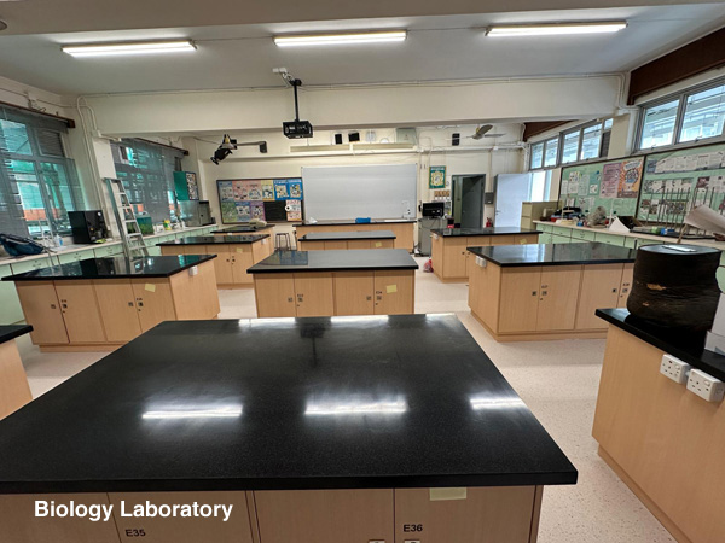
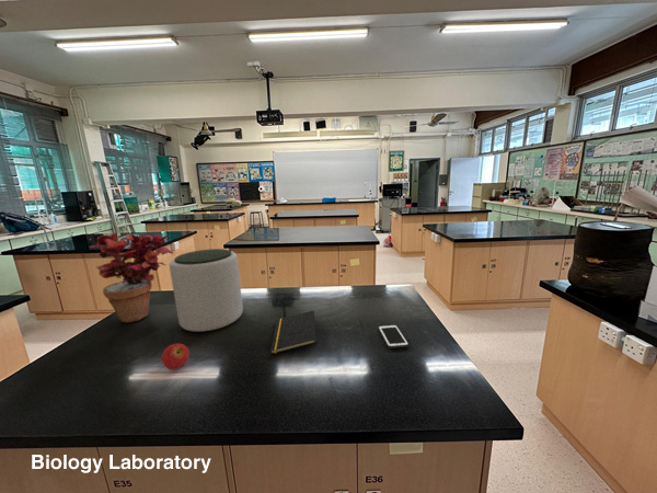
+ cell phone (392, 335)
+ plant pot (208, 287)
+ potted plant (134, 275)
+ fruit (175, 356)
+ notepad (295, 330)
